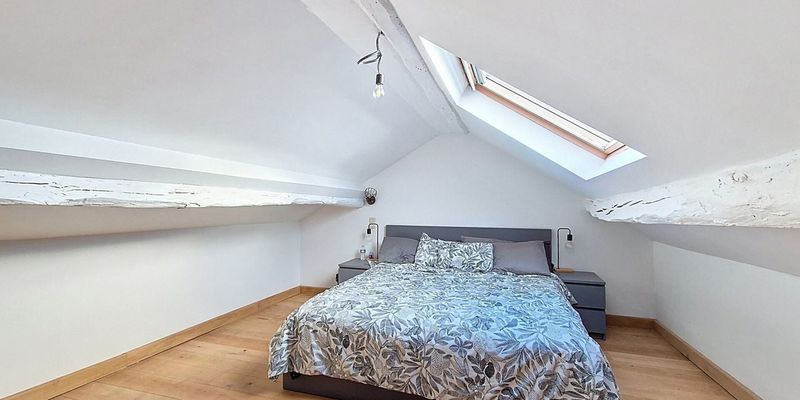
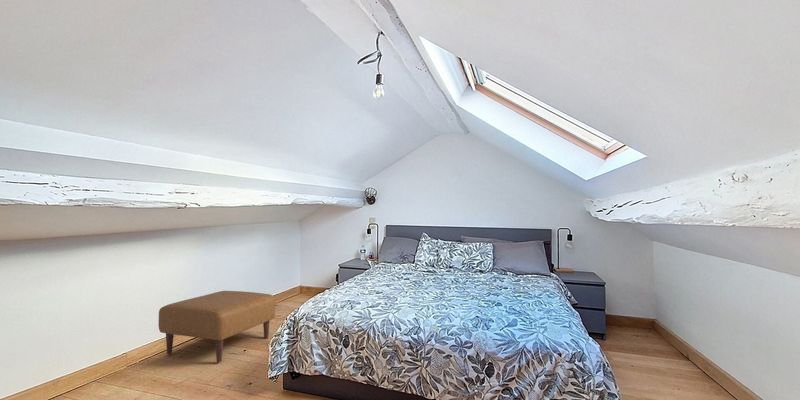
+ ottoman (220, 321)
